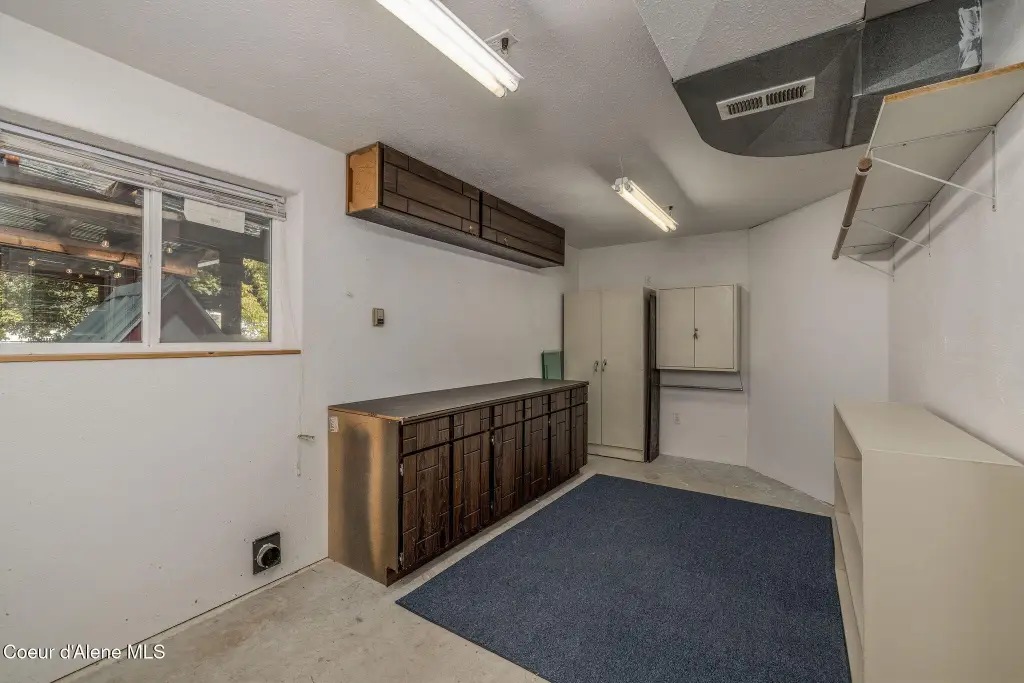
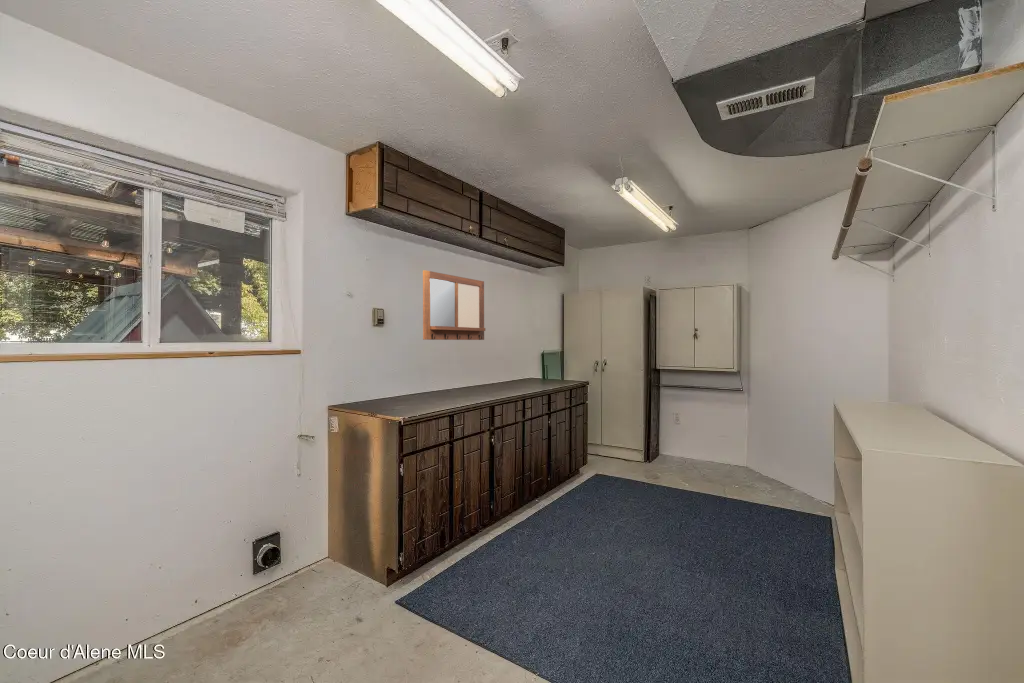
+ writing board (458, 307)
